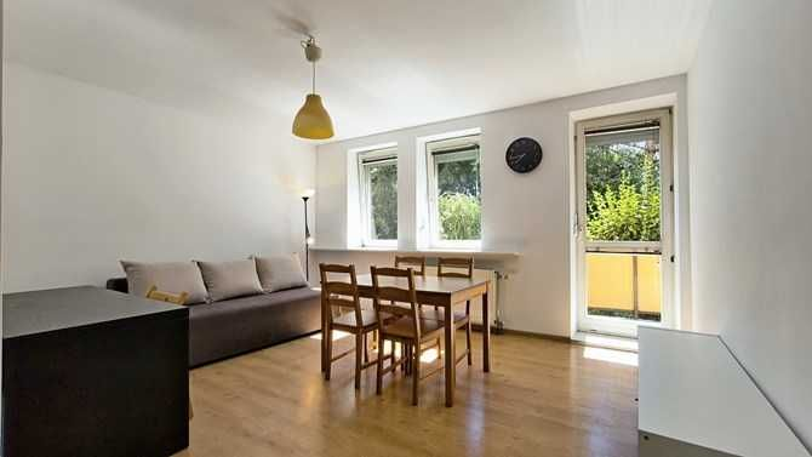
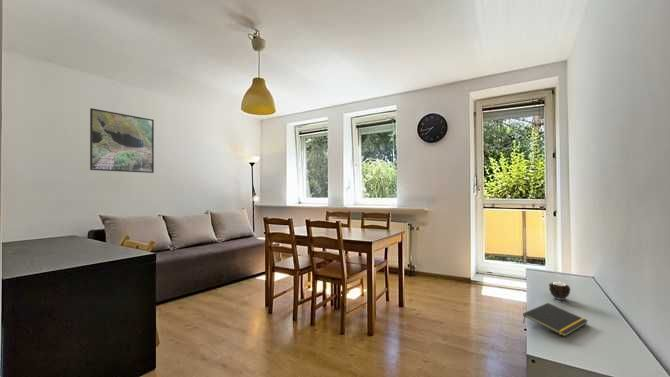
+ candle (559, 289)
+ notepad (555, 318)
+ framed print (124, 143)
